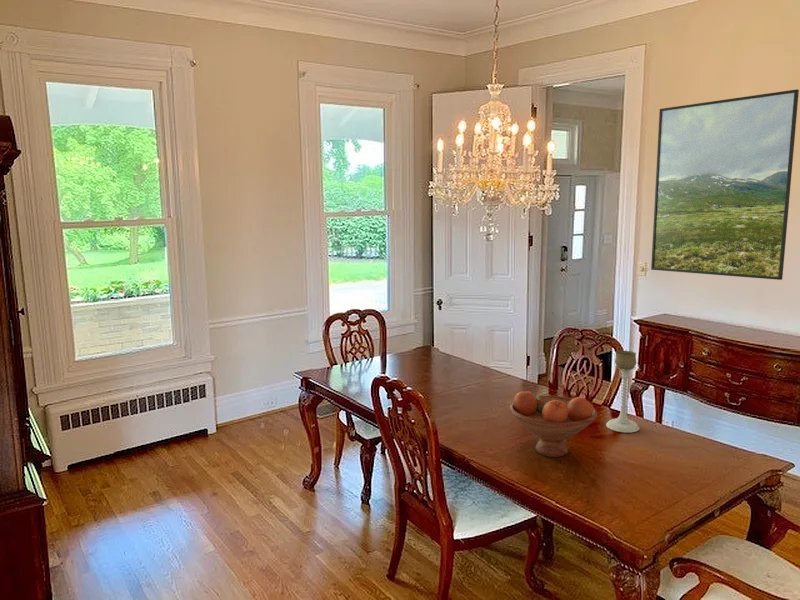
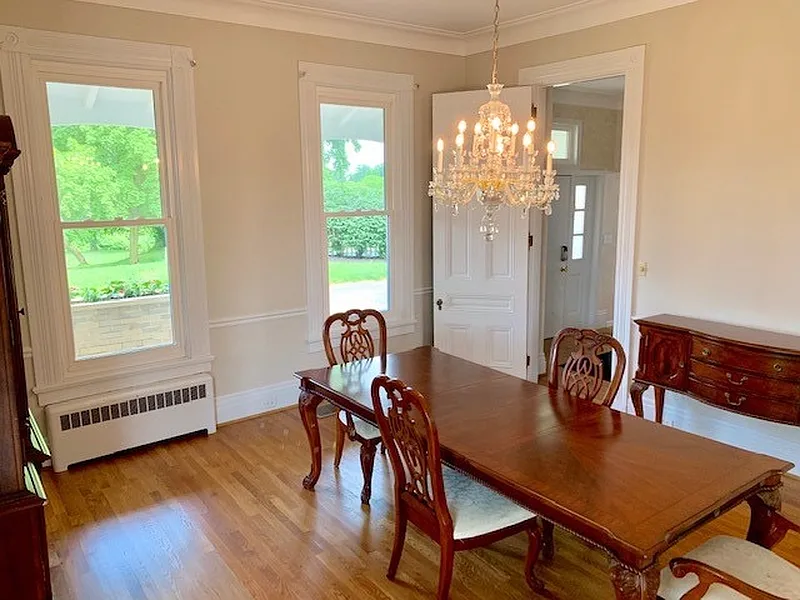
- candle holder (624, 390)
- fruit bowl (552, 421)
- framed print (717, 189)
